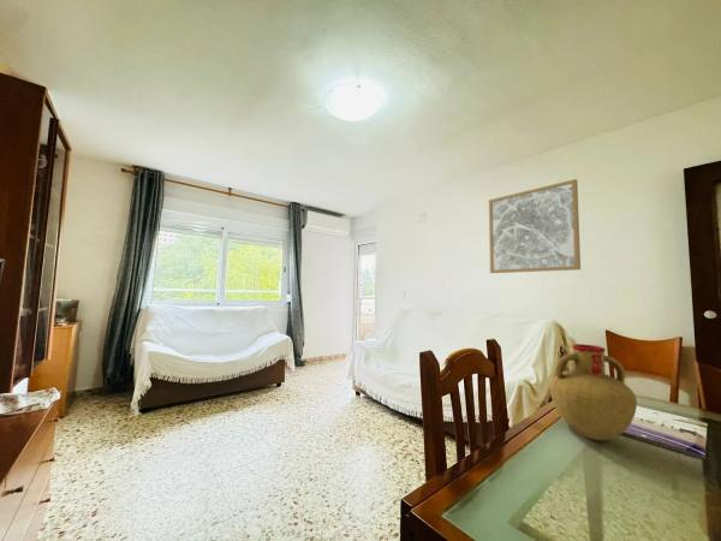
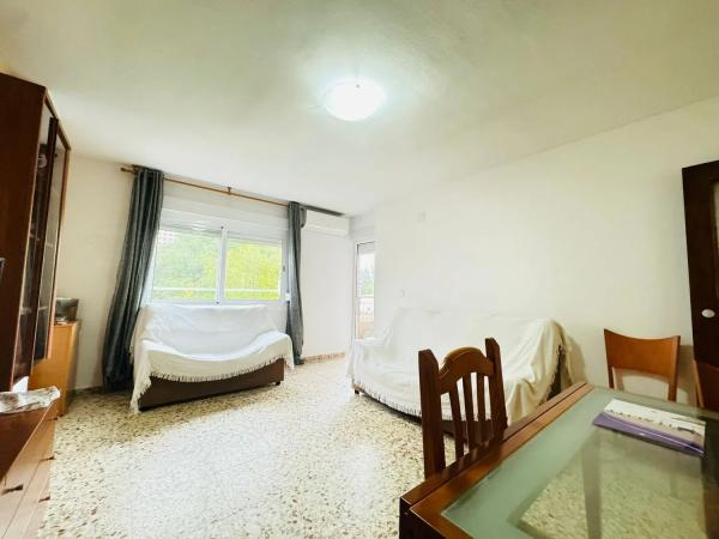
- wall art (529, 231)
- vase (589, 390)
